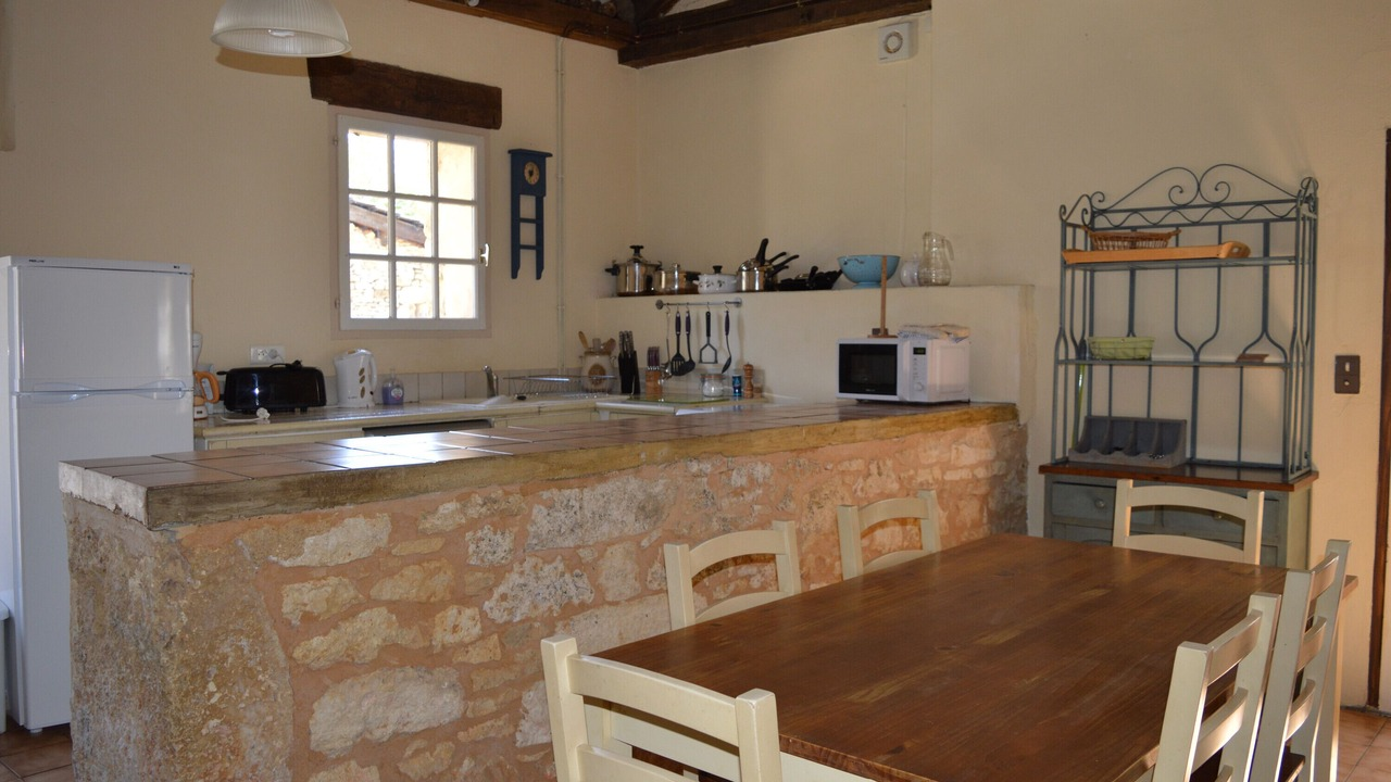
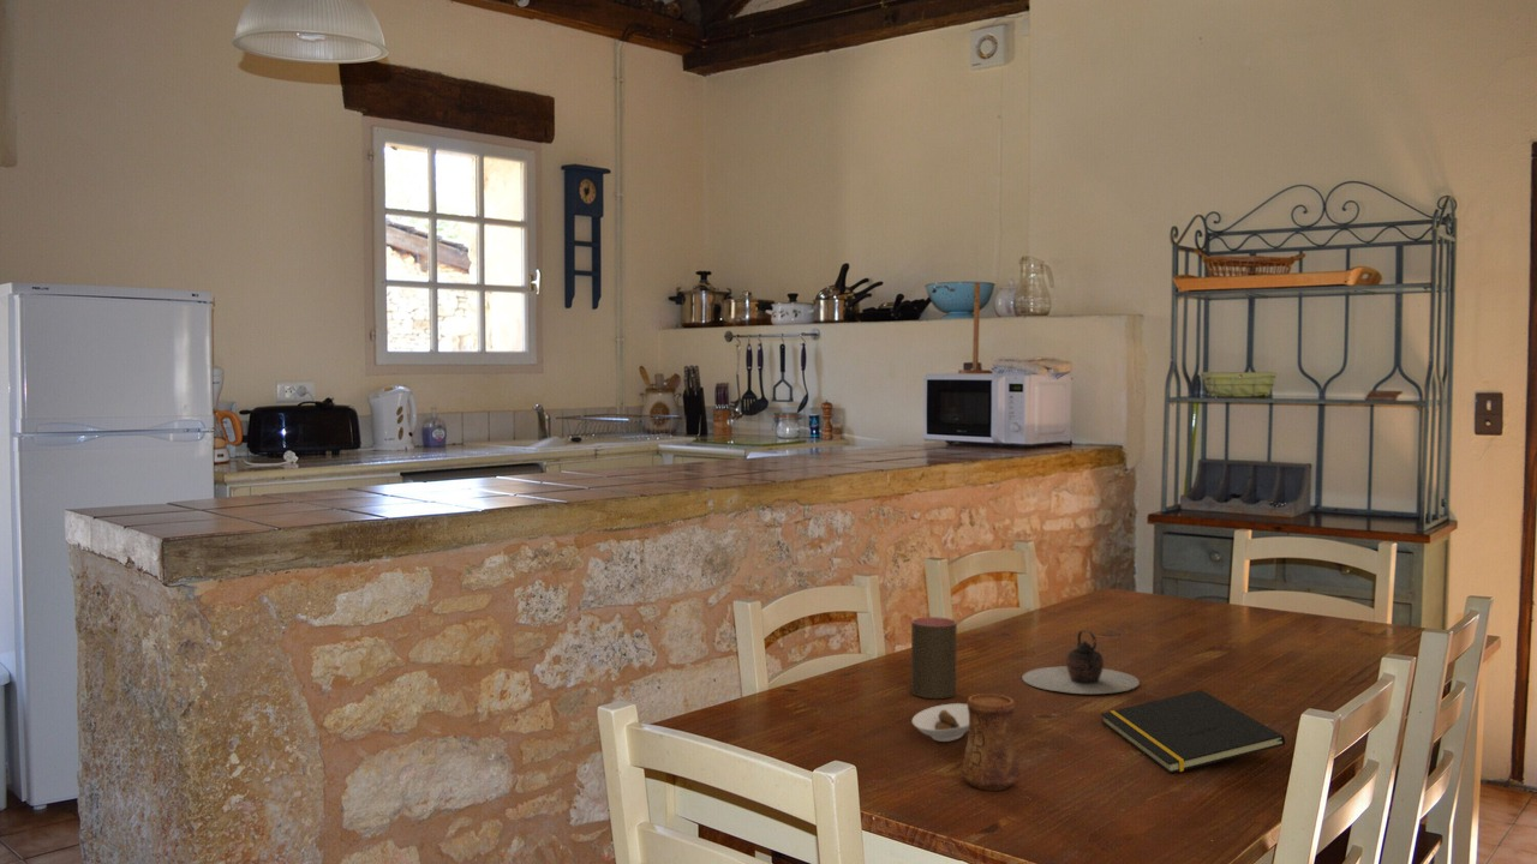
+ cup (933, 656)
+ notepad (1186, 728)
+ teapot (1080, 654)
+ saucer (947, 722)
+ cup (989, 740)
